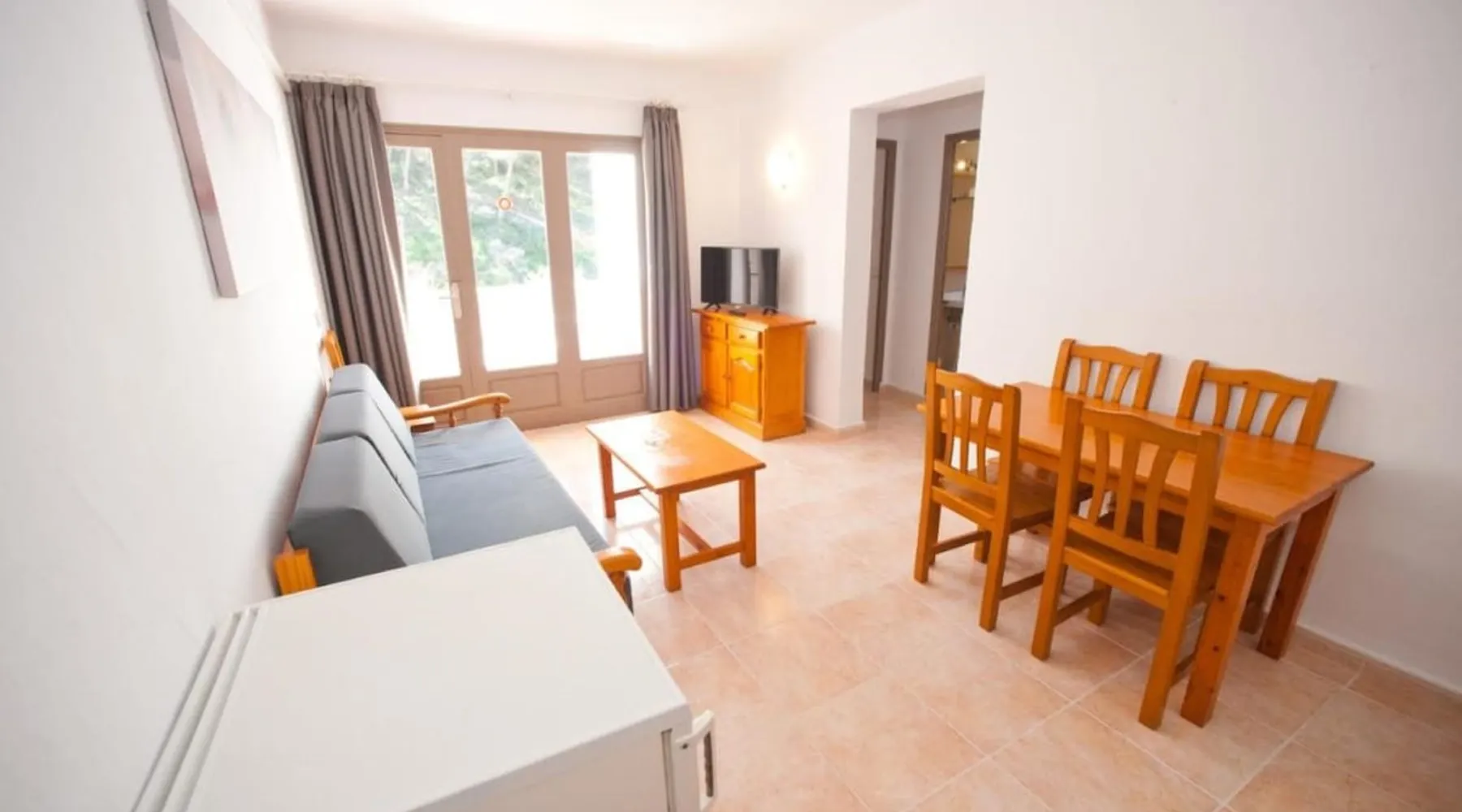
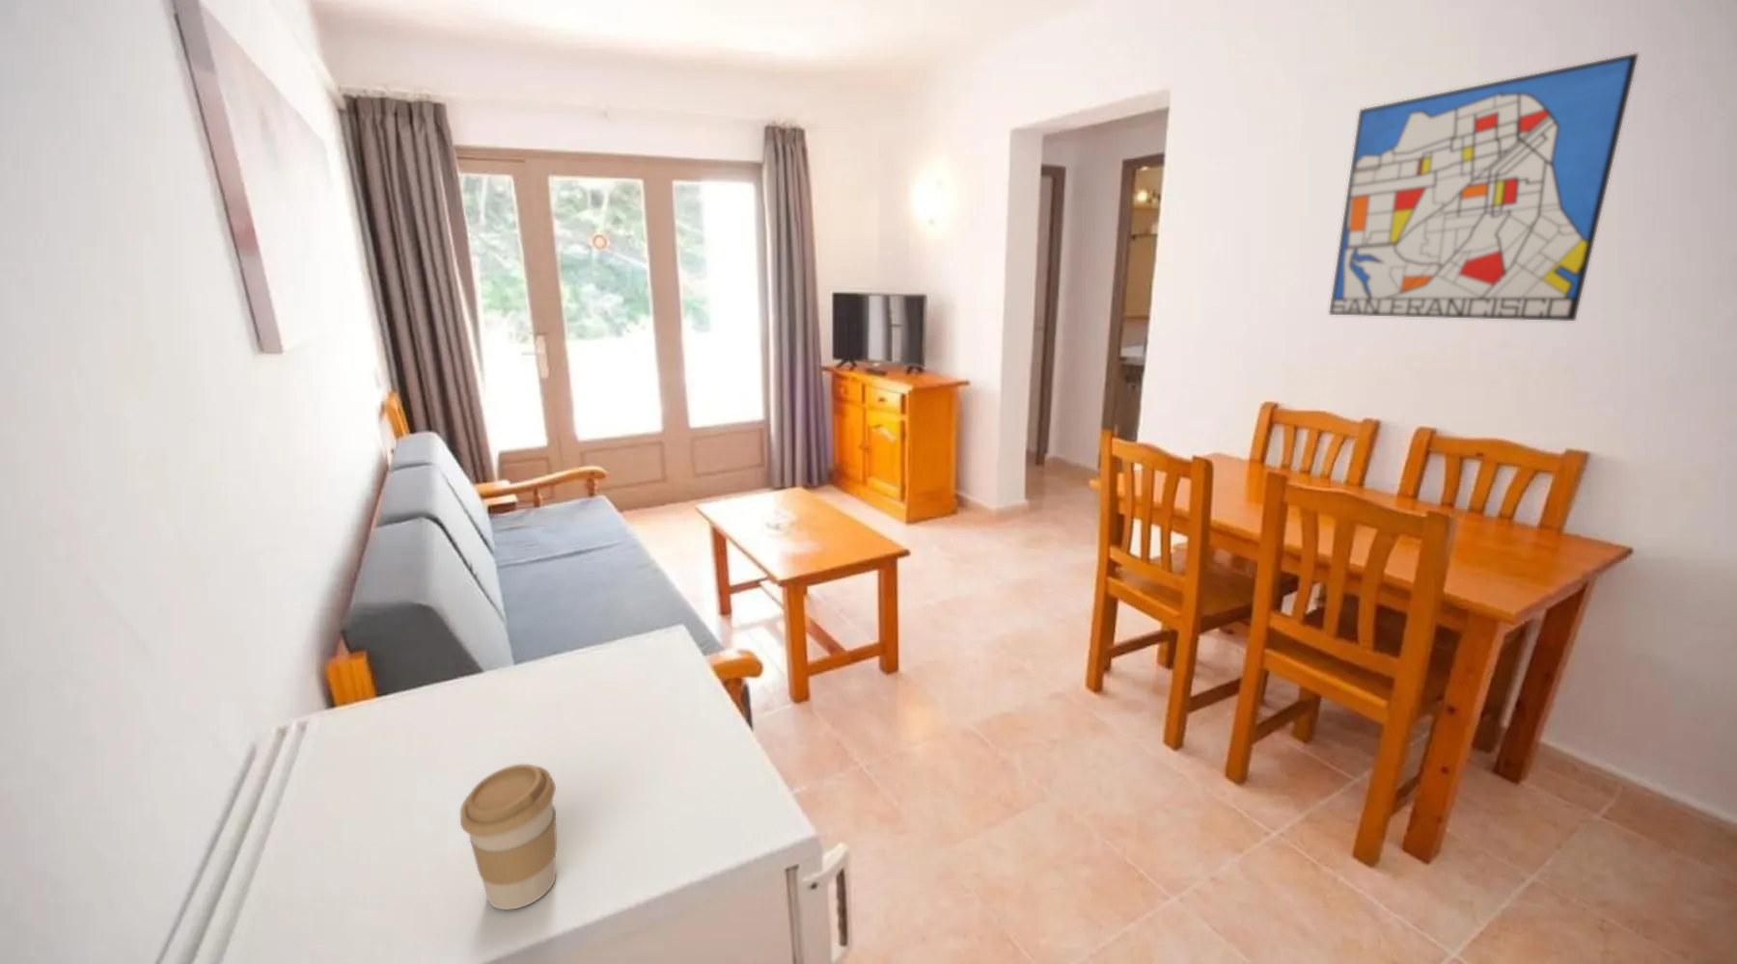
+ coffee cup (513, 833)
+ wall art (1457, 205)
